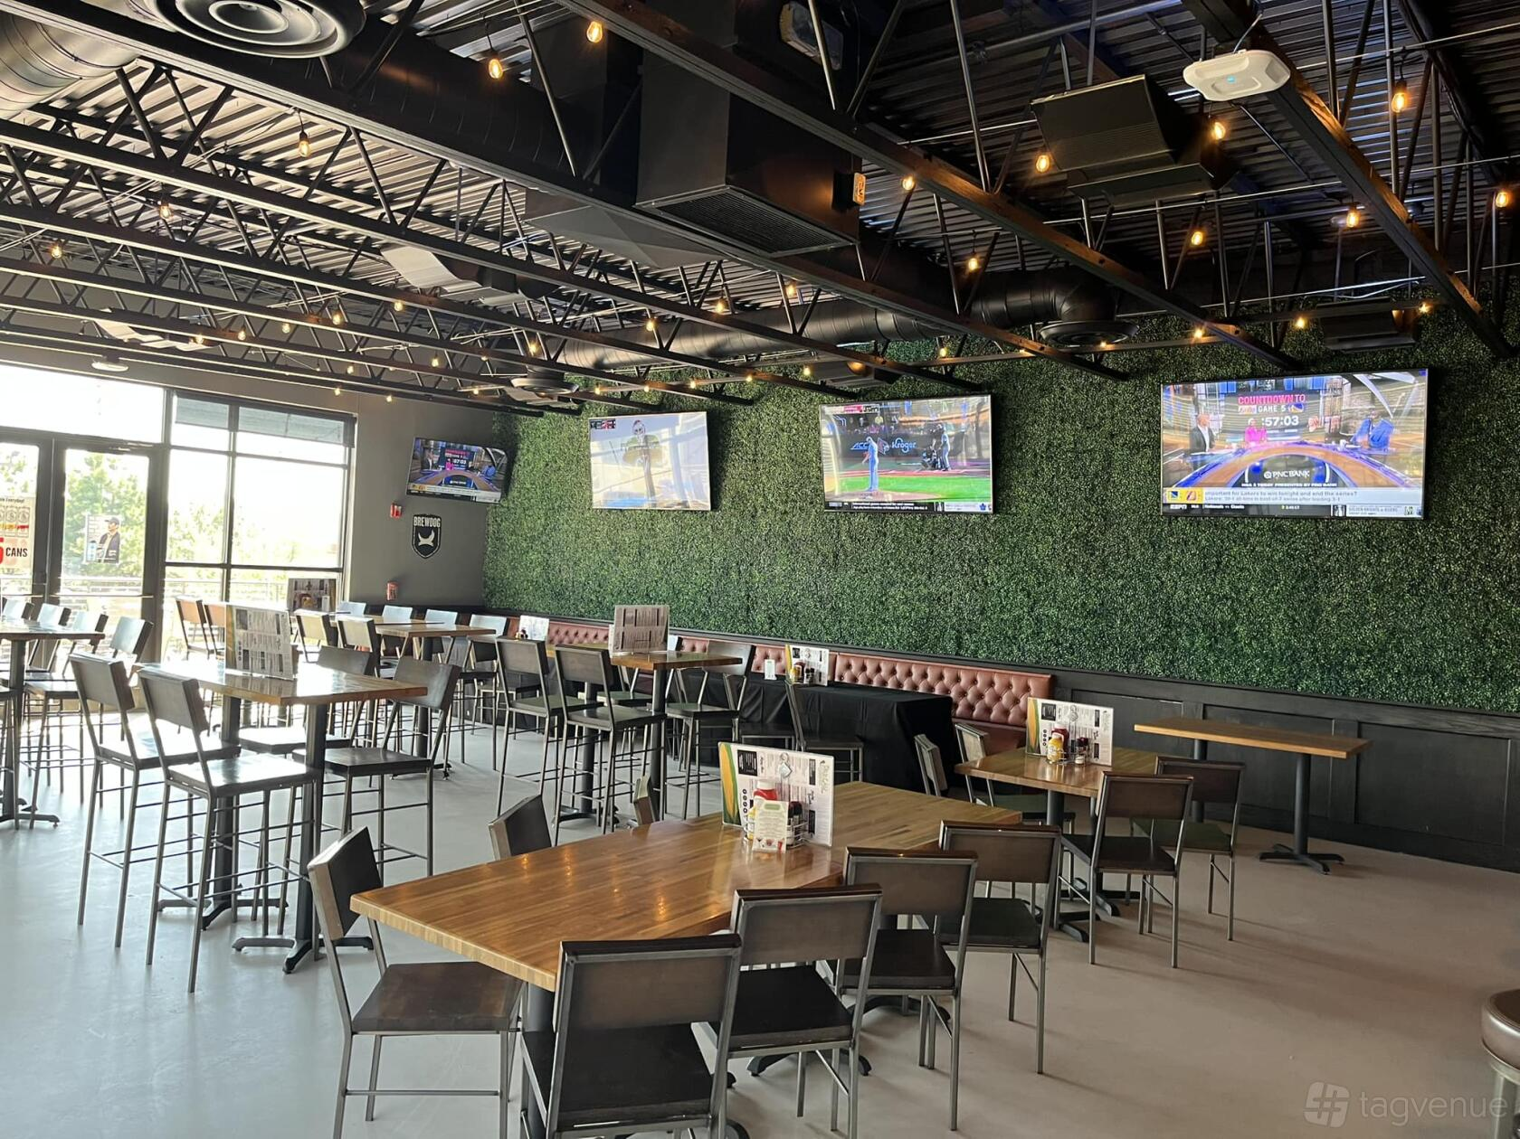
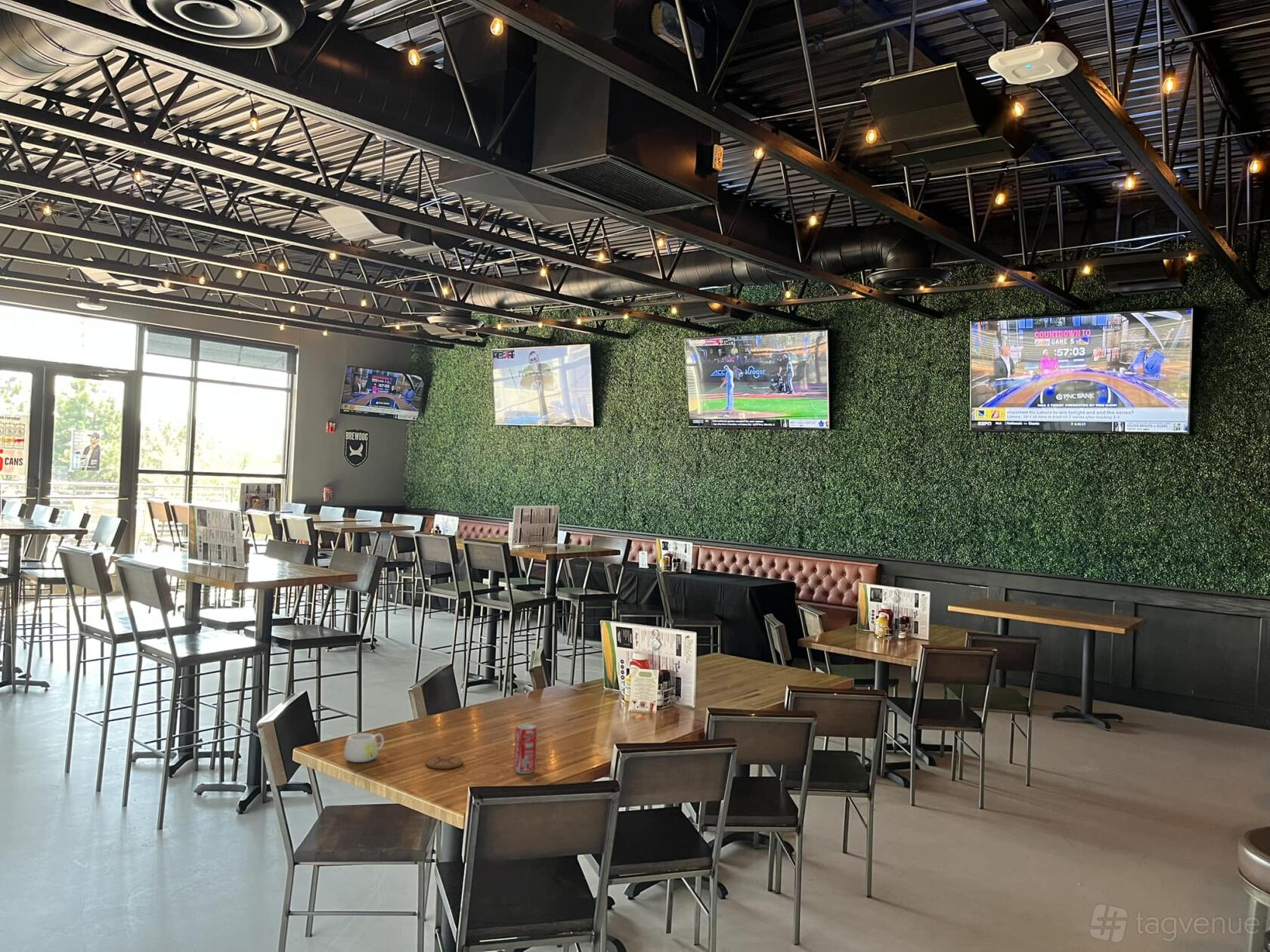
+ mug (366, 746)
+ beverage can (525, 748)
+ coaster (444, 762)
